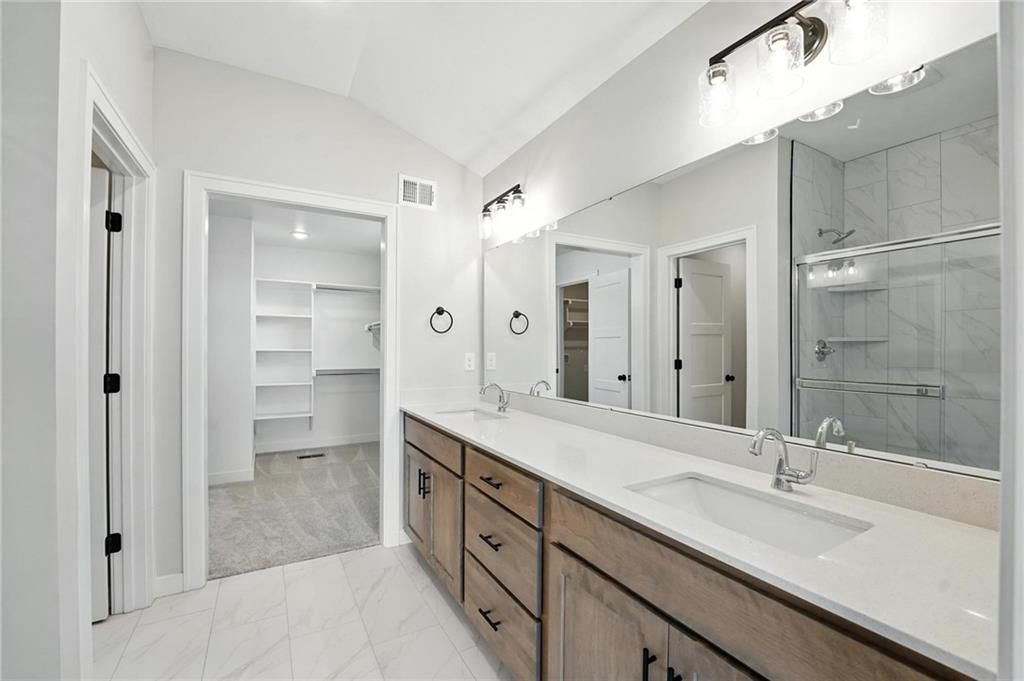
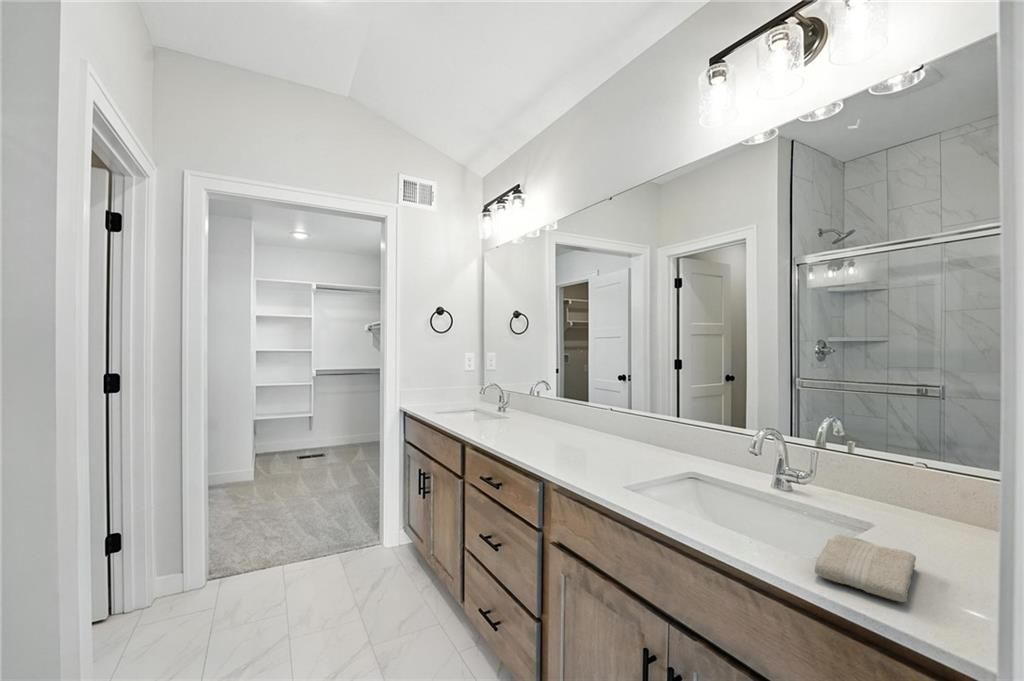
+ washcloth (866, 563)
